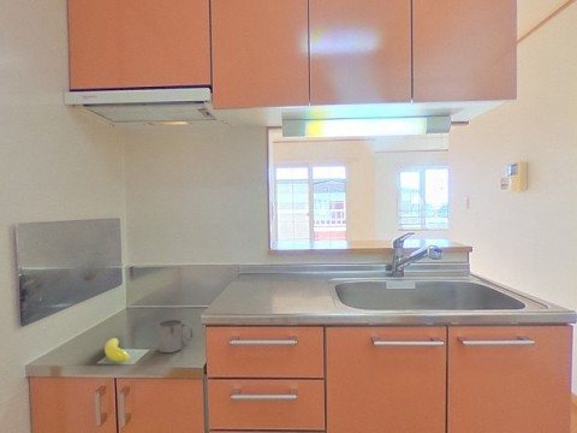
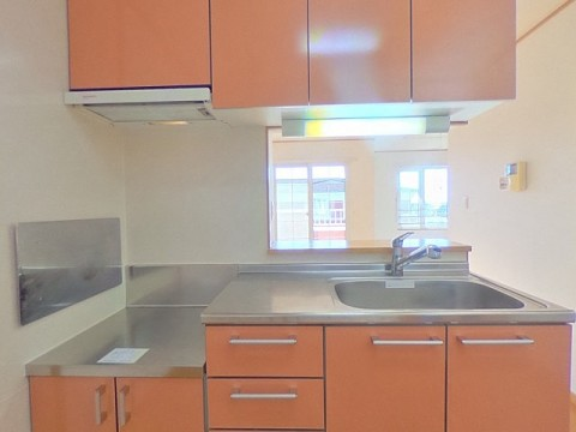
- mug (176, 334)
- banana (117, 346)
